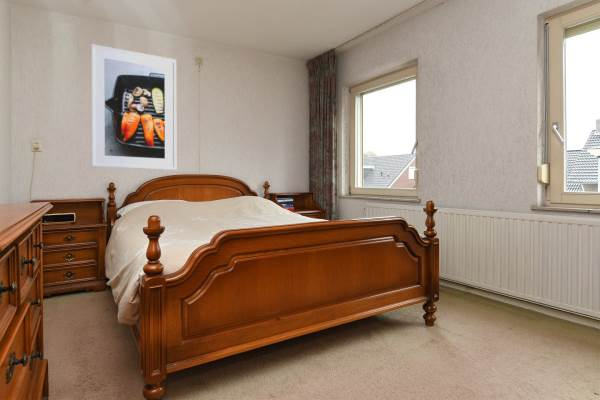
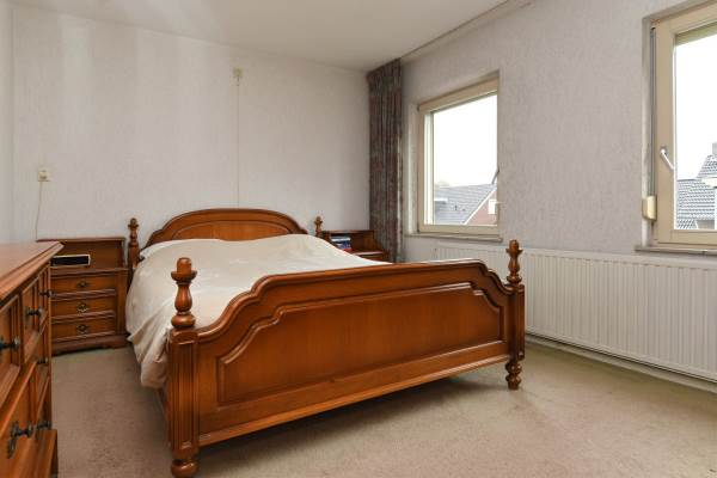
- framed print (135, 110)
